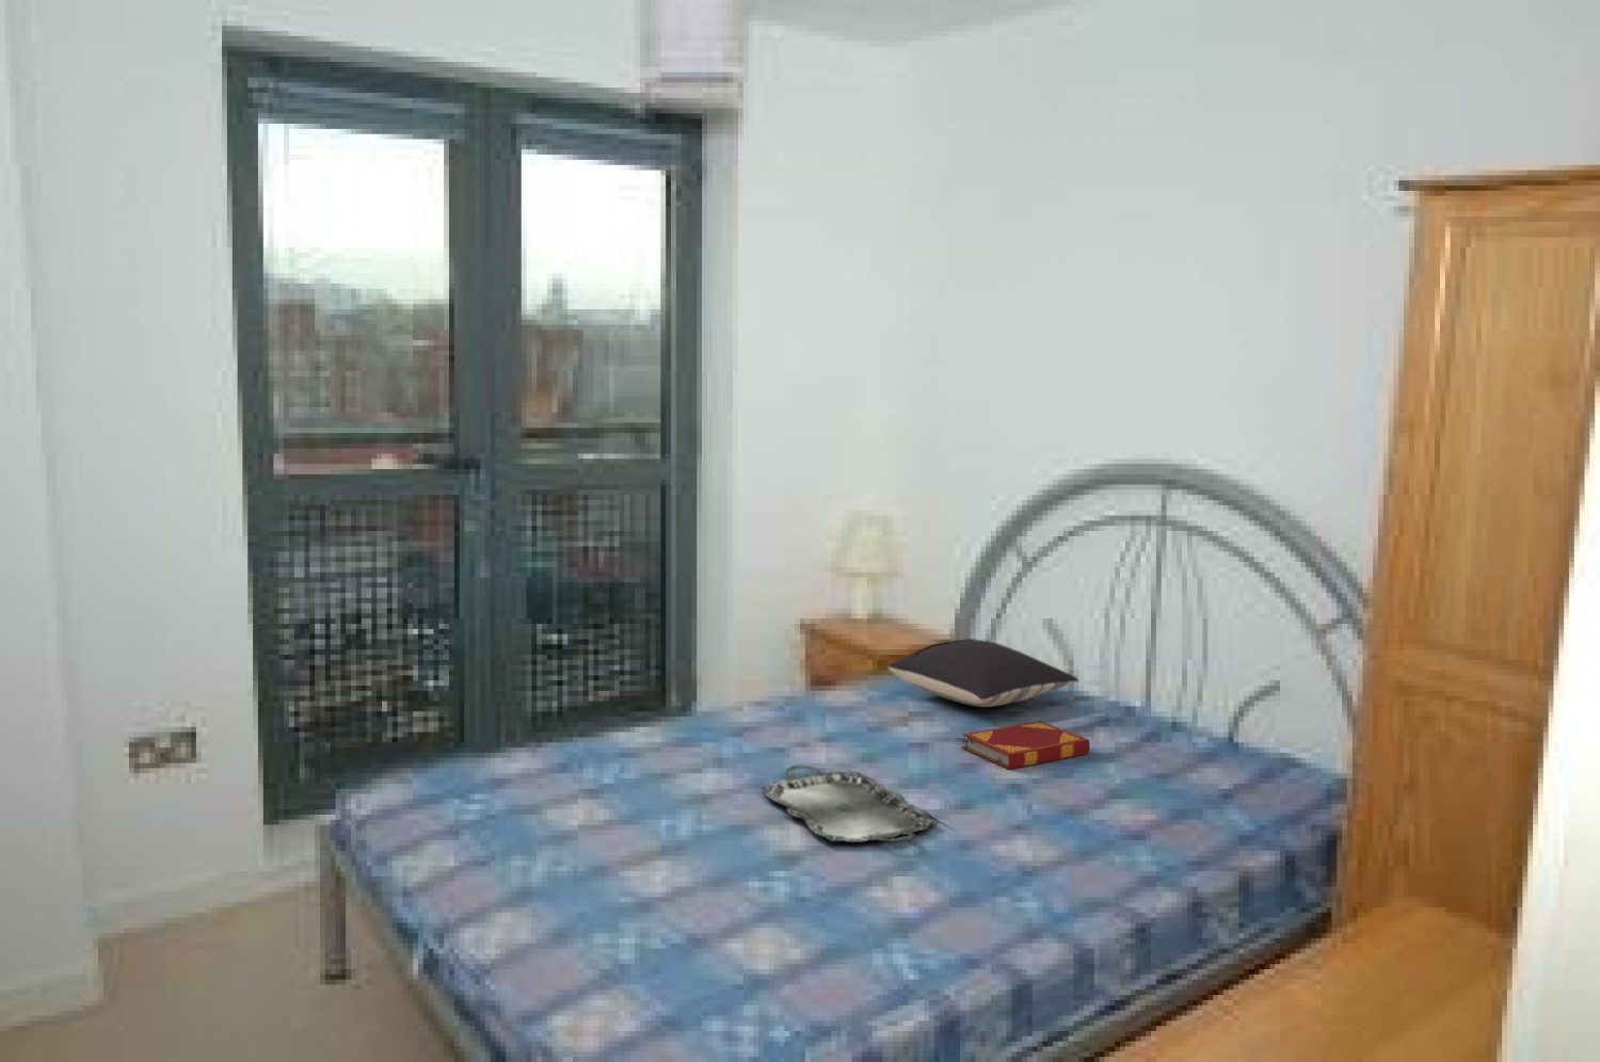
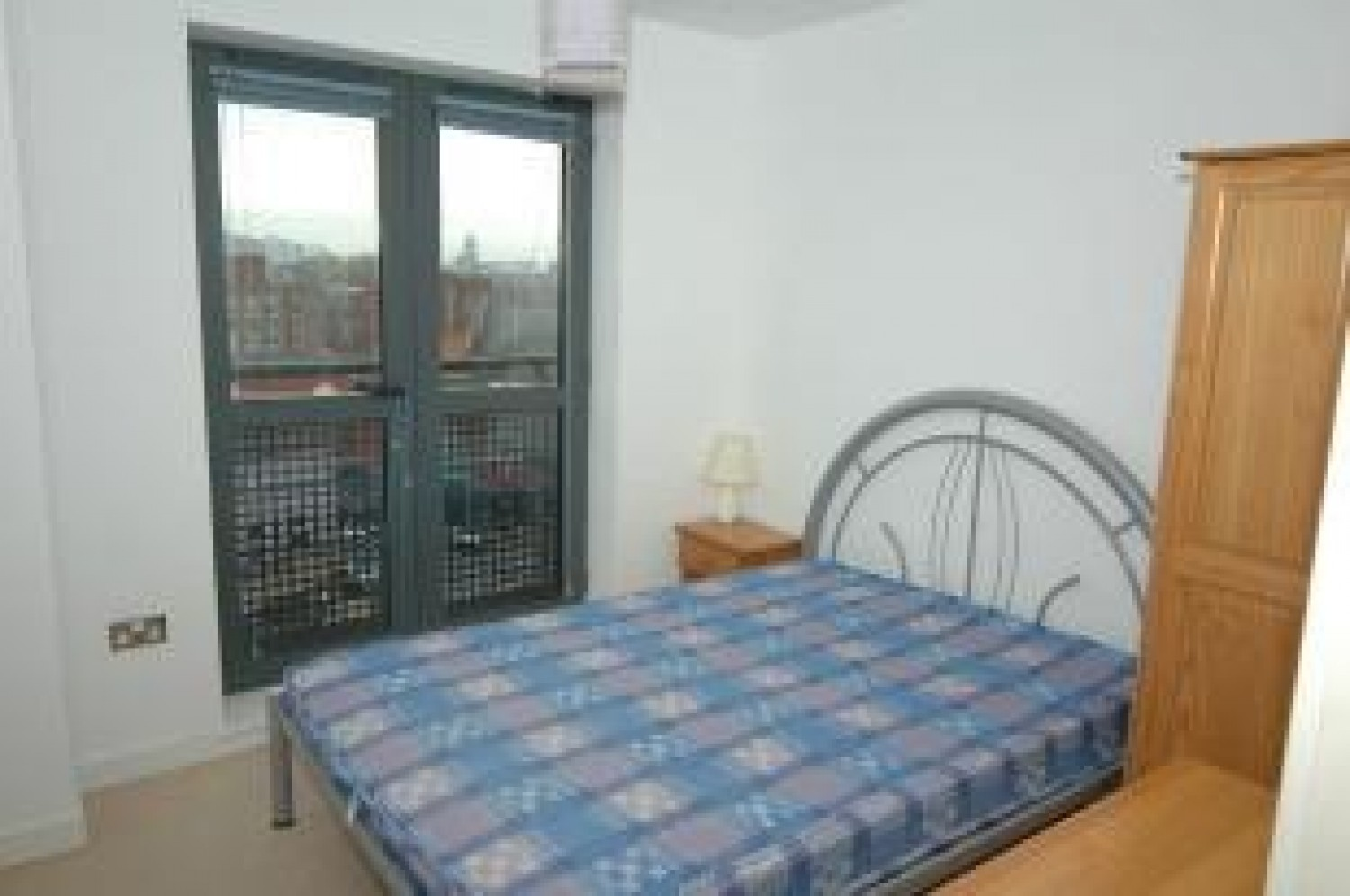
- pillow (981, 673)
- hardback book (1025, 743)
- serving tray (846, 804)
